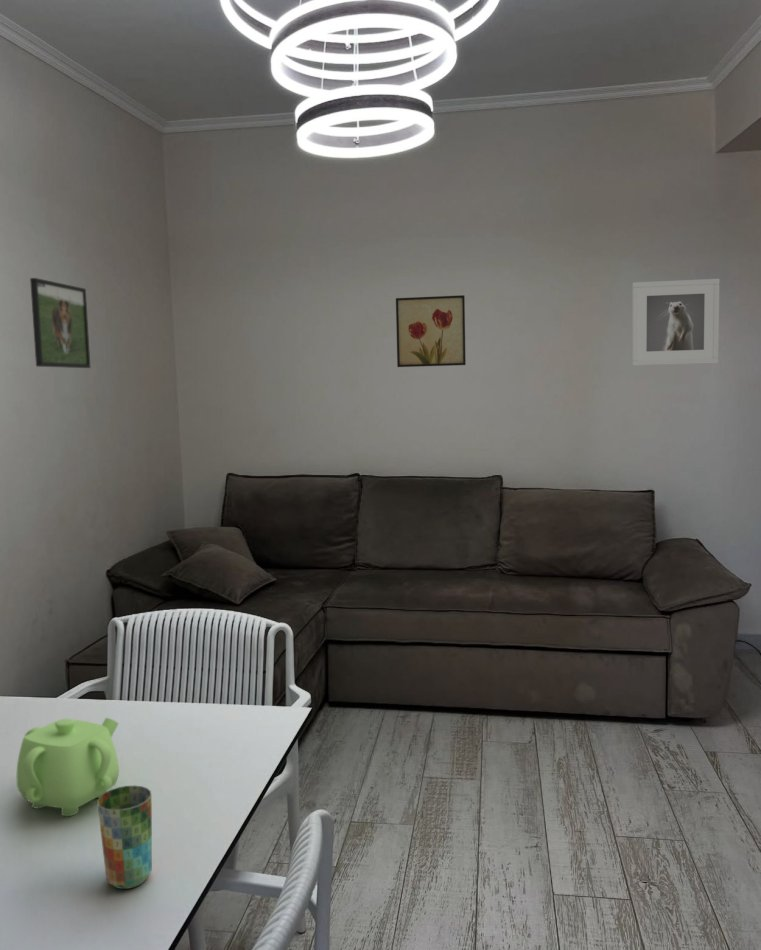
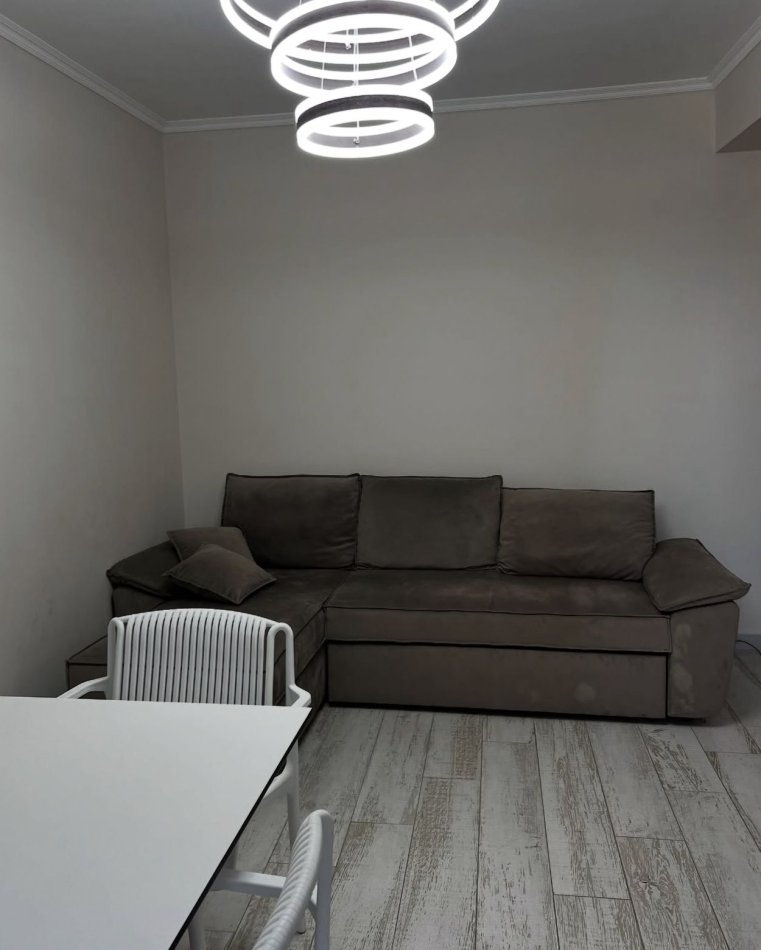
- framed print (62, 325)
- wall art (430, 331)
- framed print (675, 322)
- coffeepot (73, 756)
- cup (127, 838)
